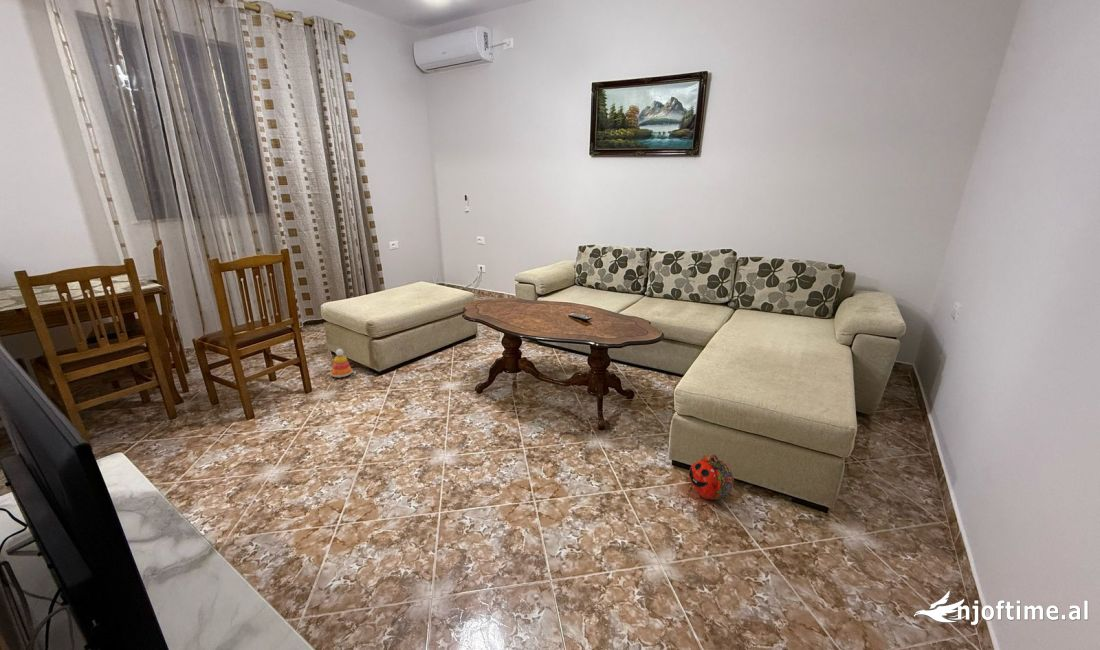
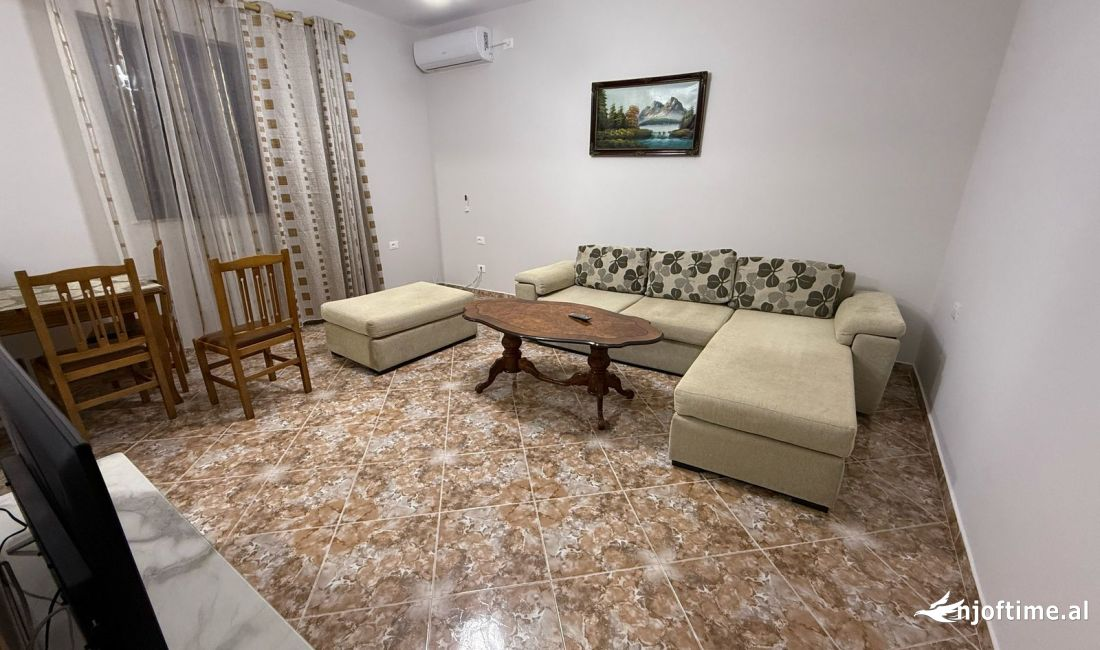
- stacking toy (340, 361)
- decorative ball (711, 474)
